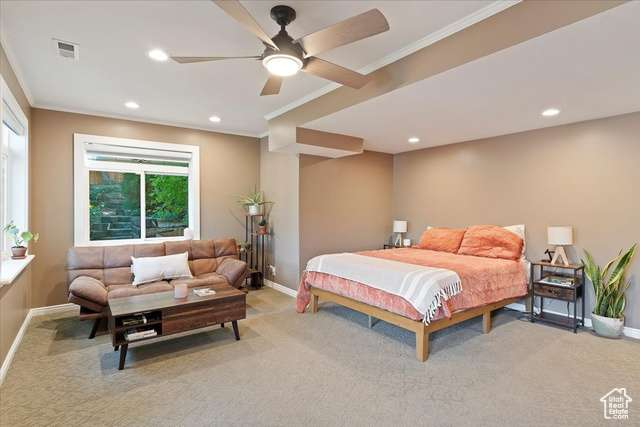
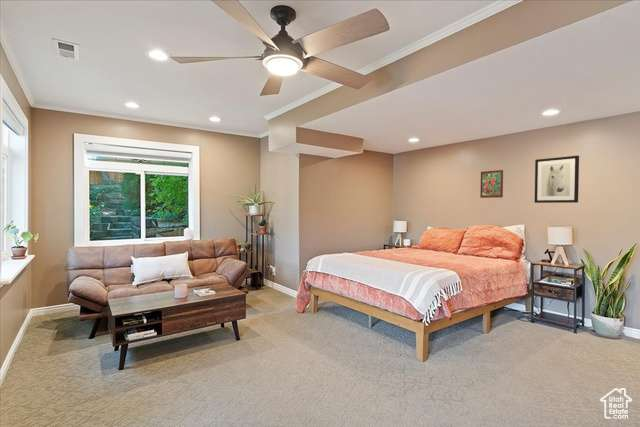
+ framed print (491, 184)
+ wall art (555, 180)
